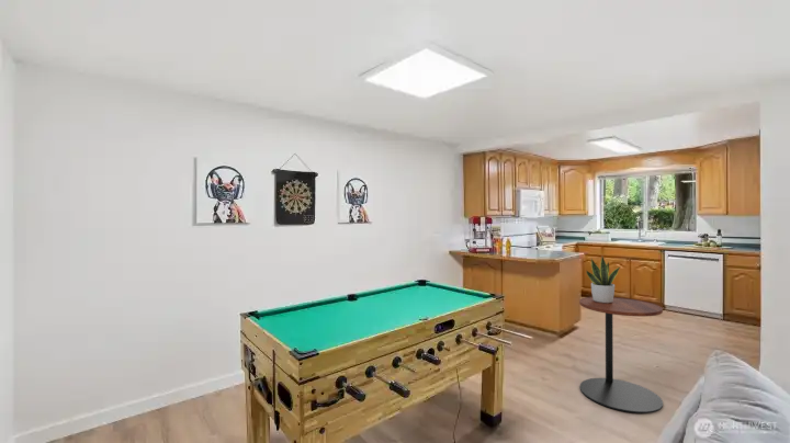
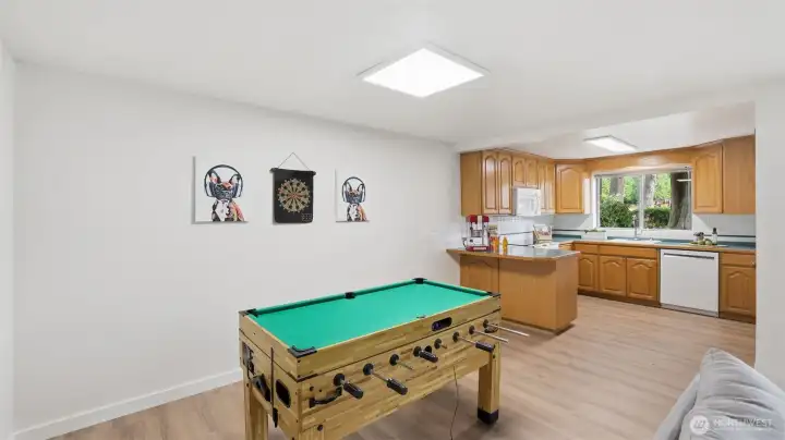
- side table (612, 349)
- potted plant (603, 276)
